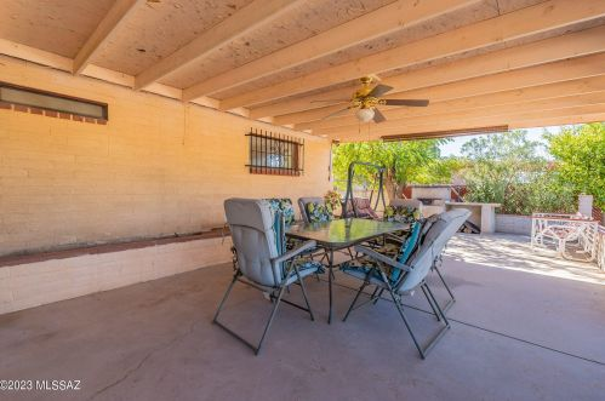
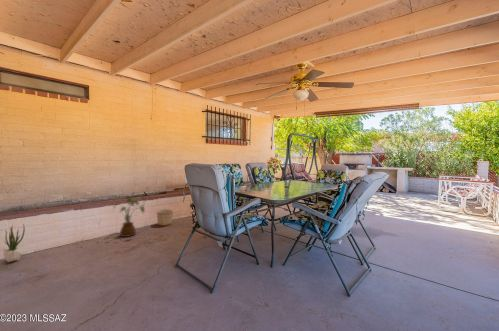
+ potted plant (14, 242)
+ house plant (130, 216)
+ planter (164, 217)
